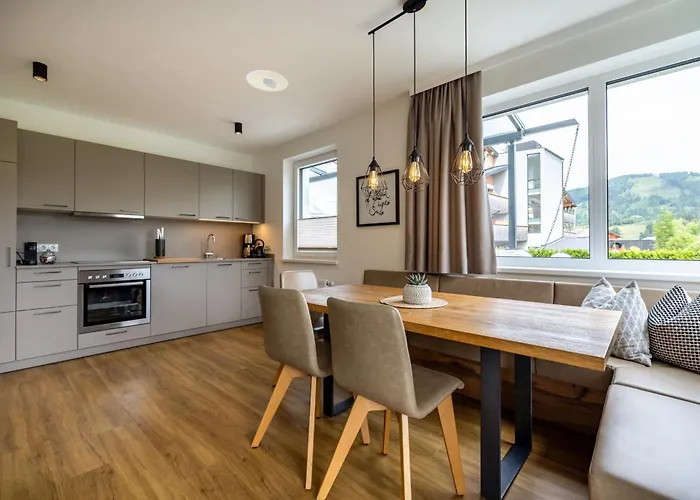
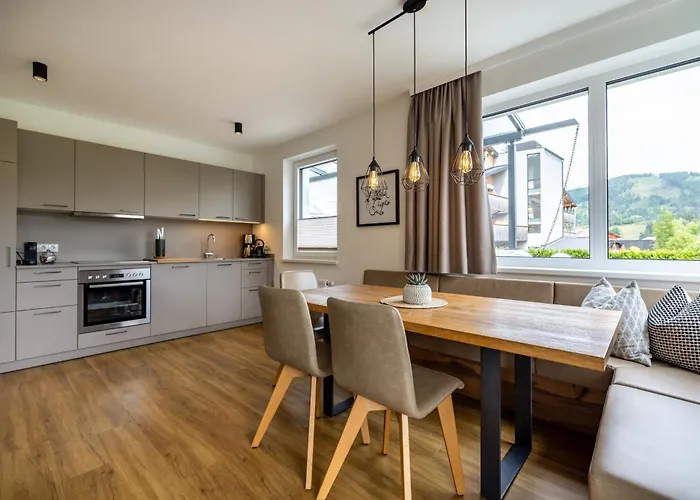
- recessed light (267, 79)
